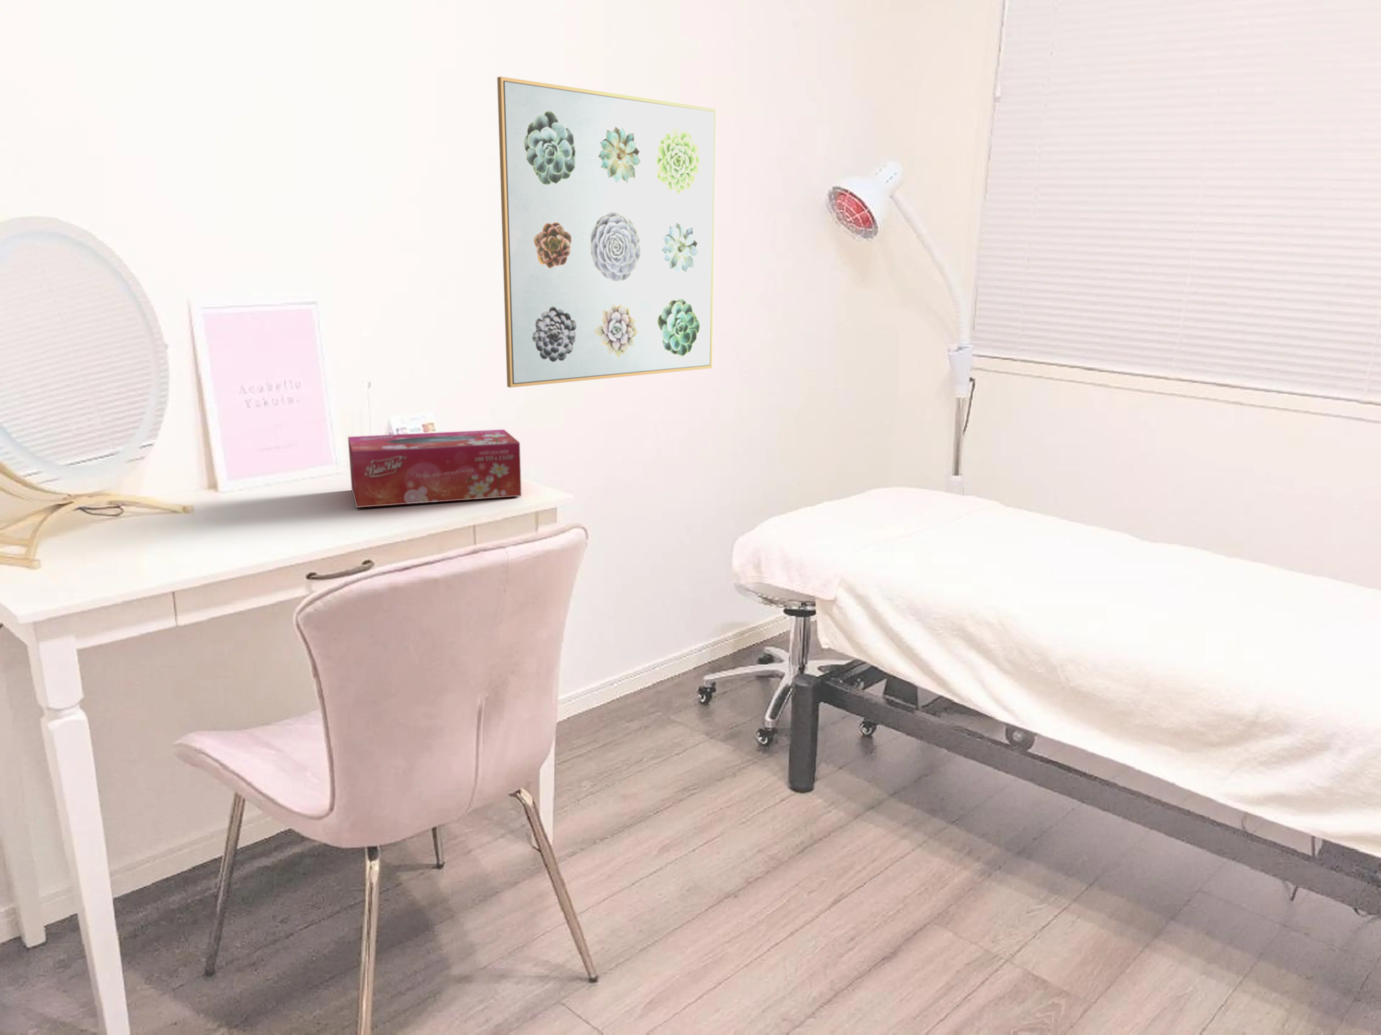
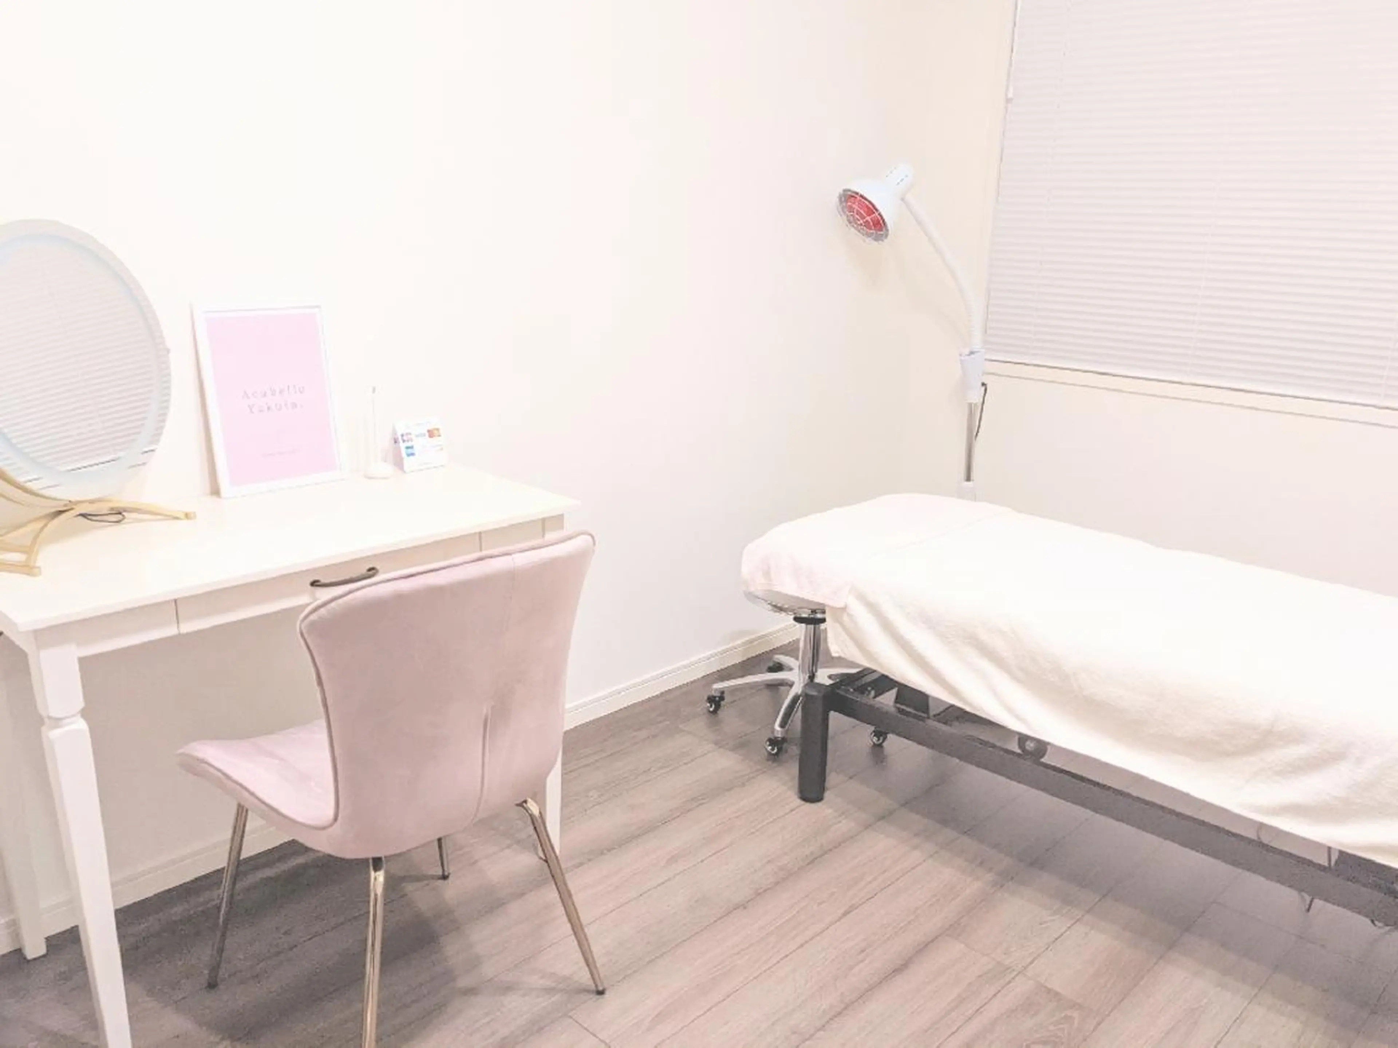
- tissue box (434, 466)
- wall art (618, 240)
